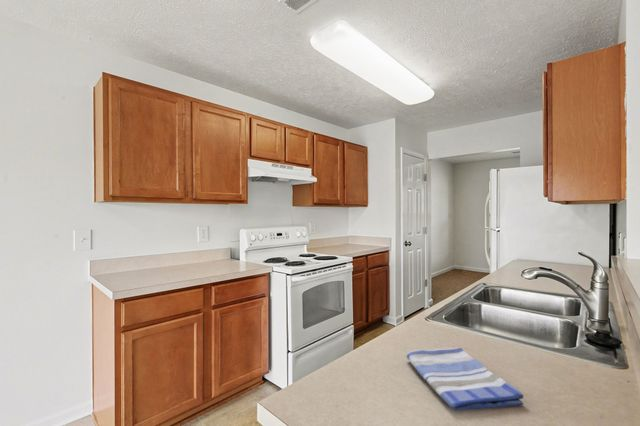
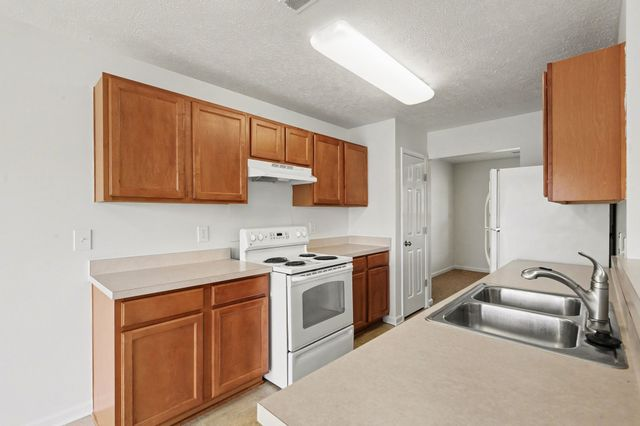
- dish towel (457, 373)
